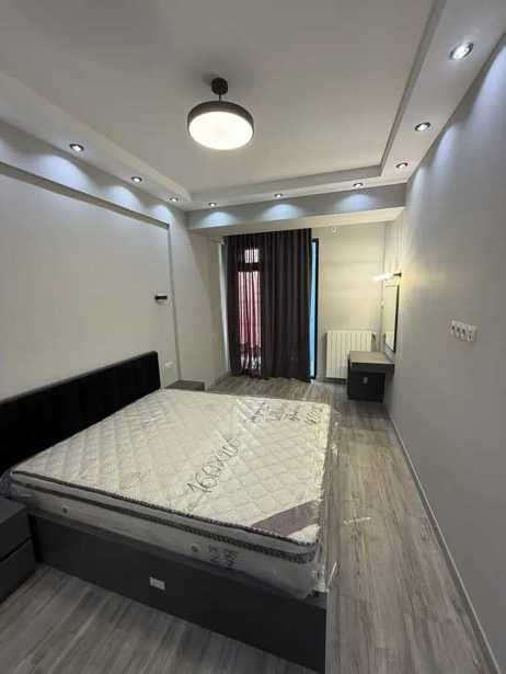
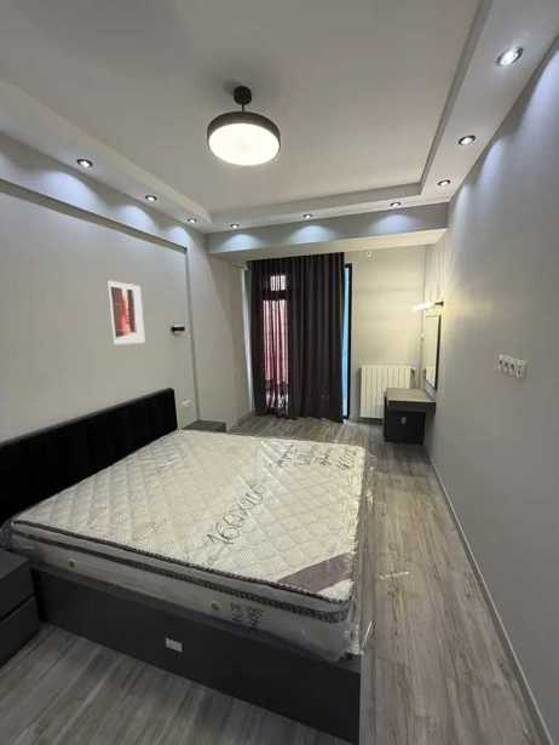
+ wall art (127, 314)
